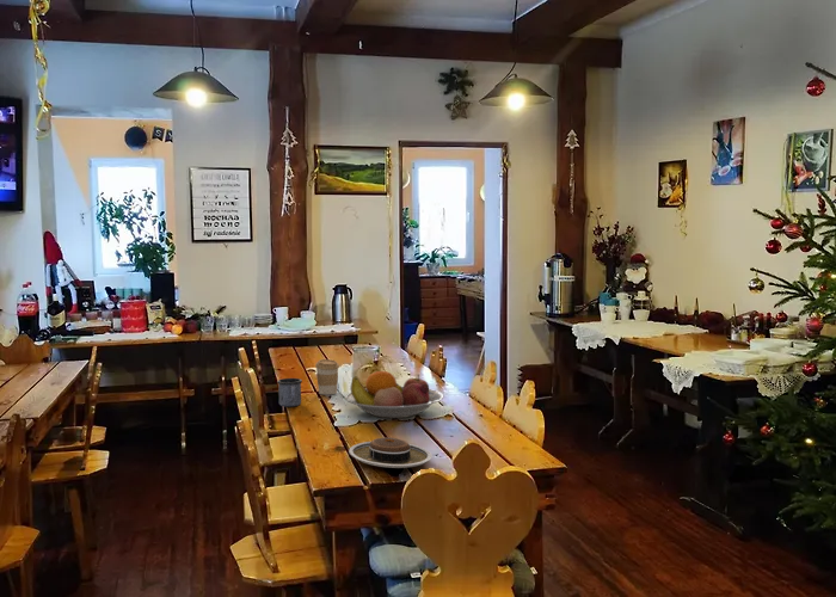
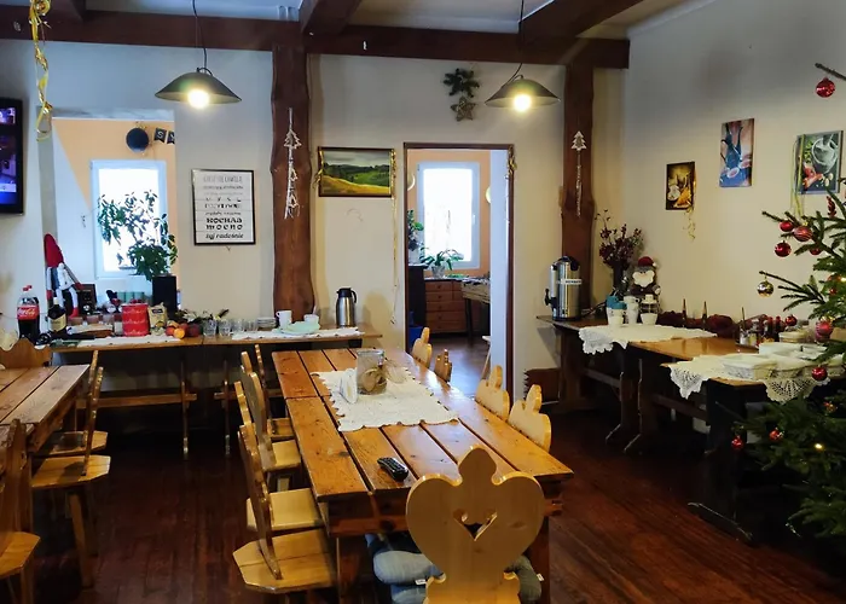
- fruit bowl (394, 392)
- plate (389, 450)
- mug (290, 393)
- coffee cup (327, 376)
